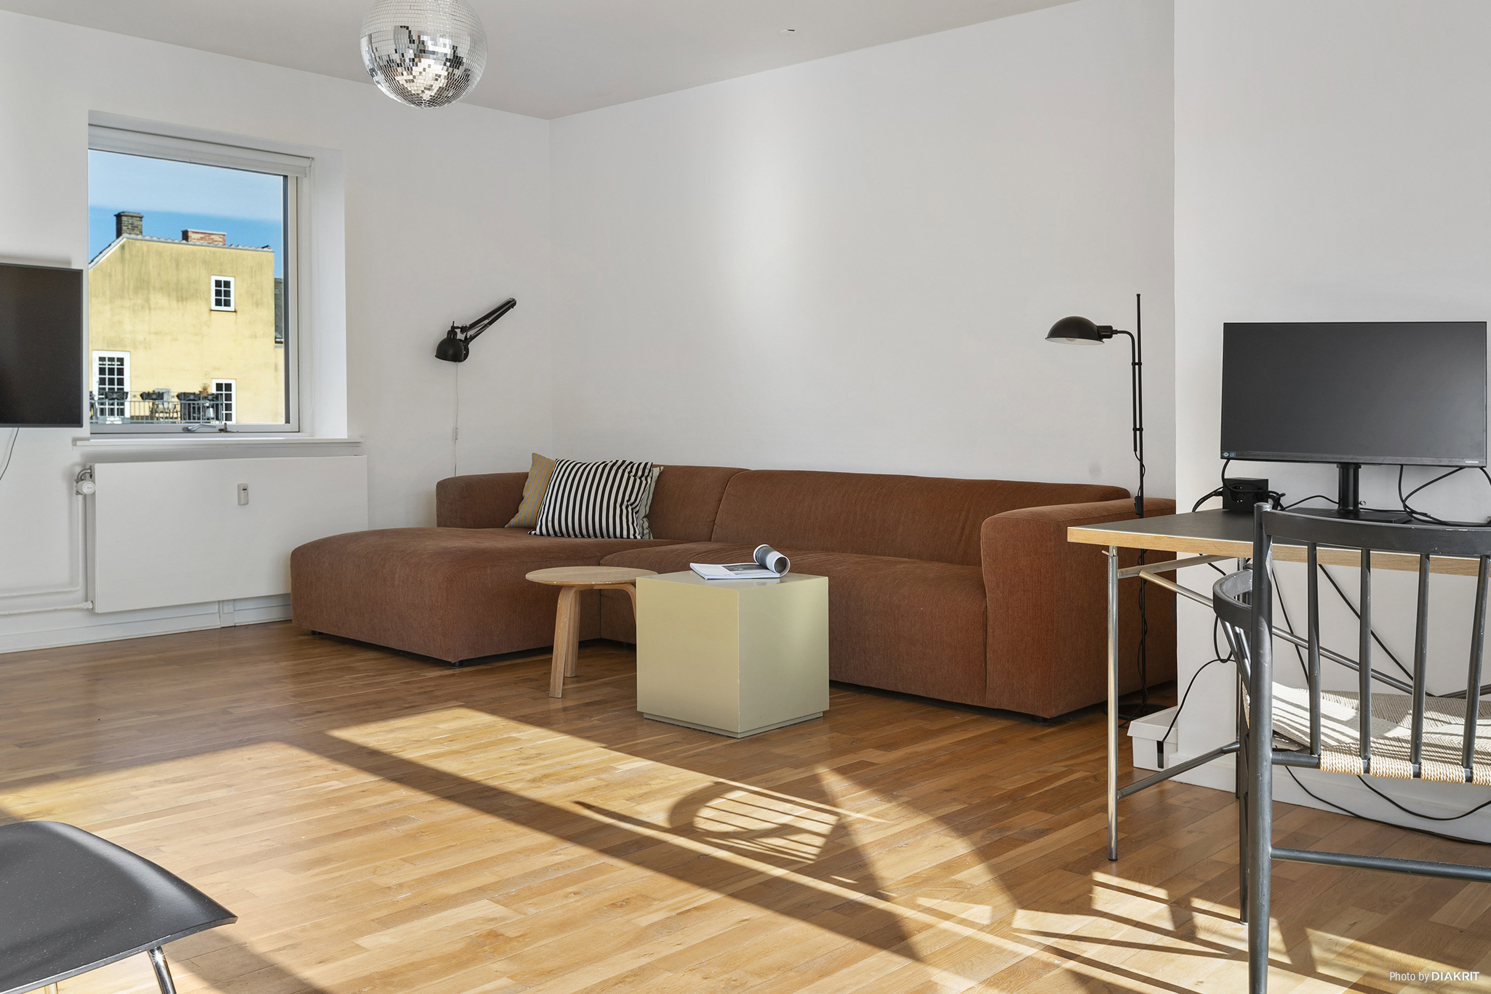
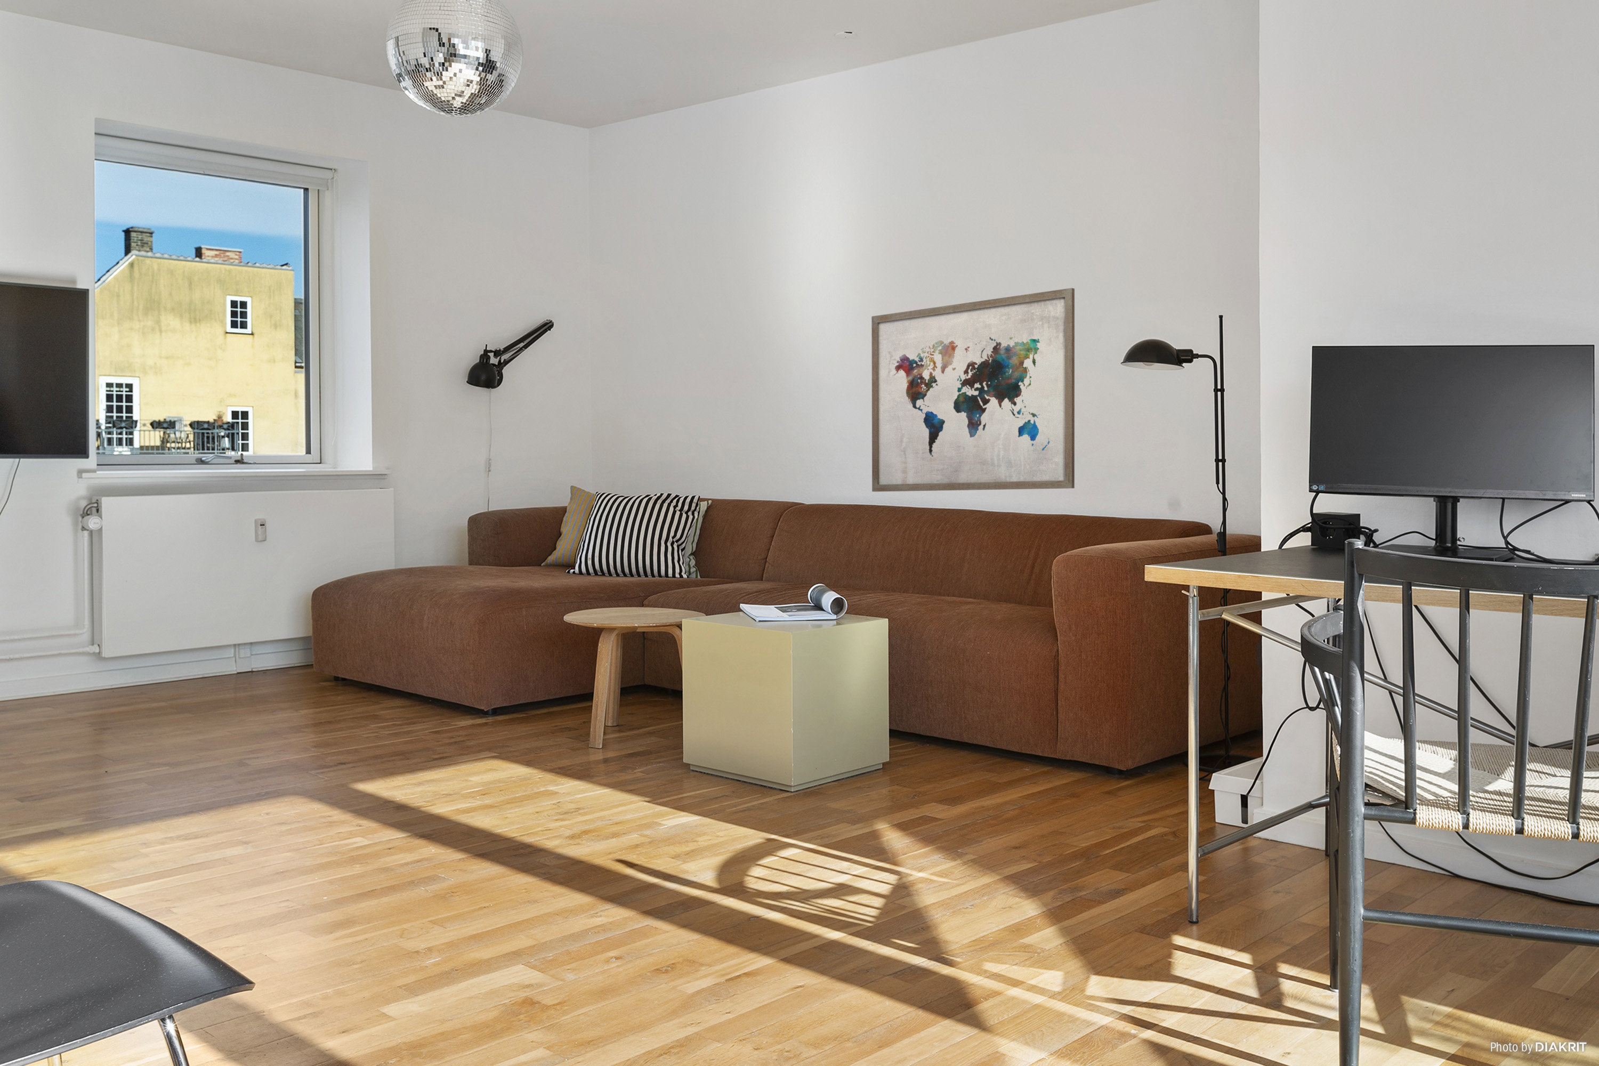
+ wall art (966, 396)
